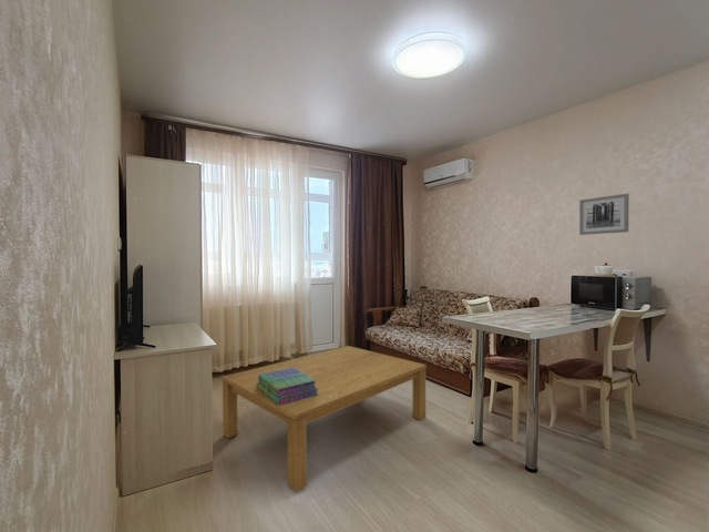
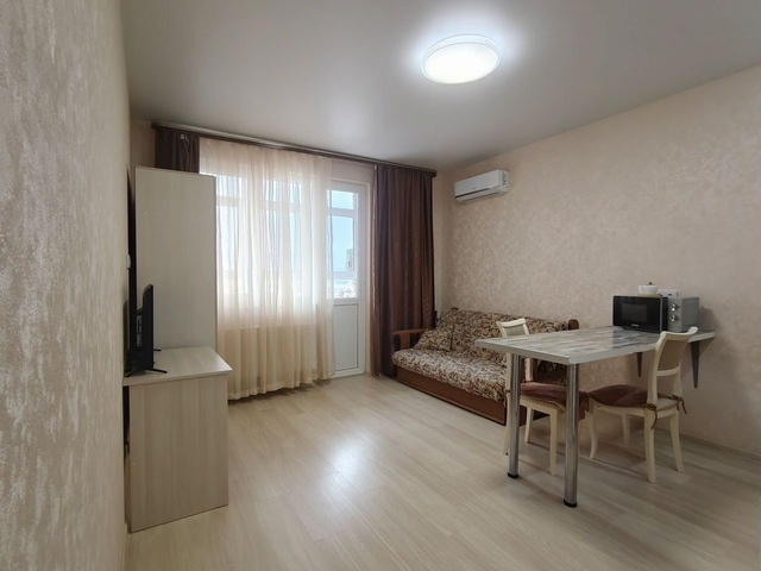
- coffee table (329, 398)
- wall art (603, 215)
- stack of books (286, 383)
